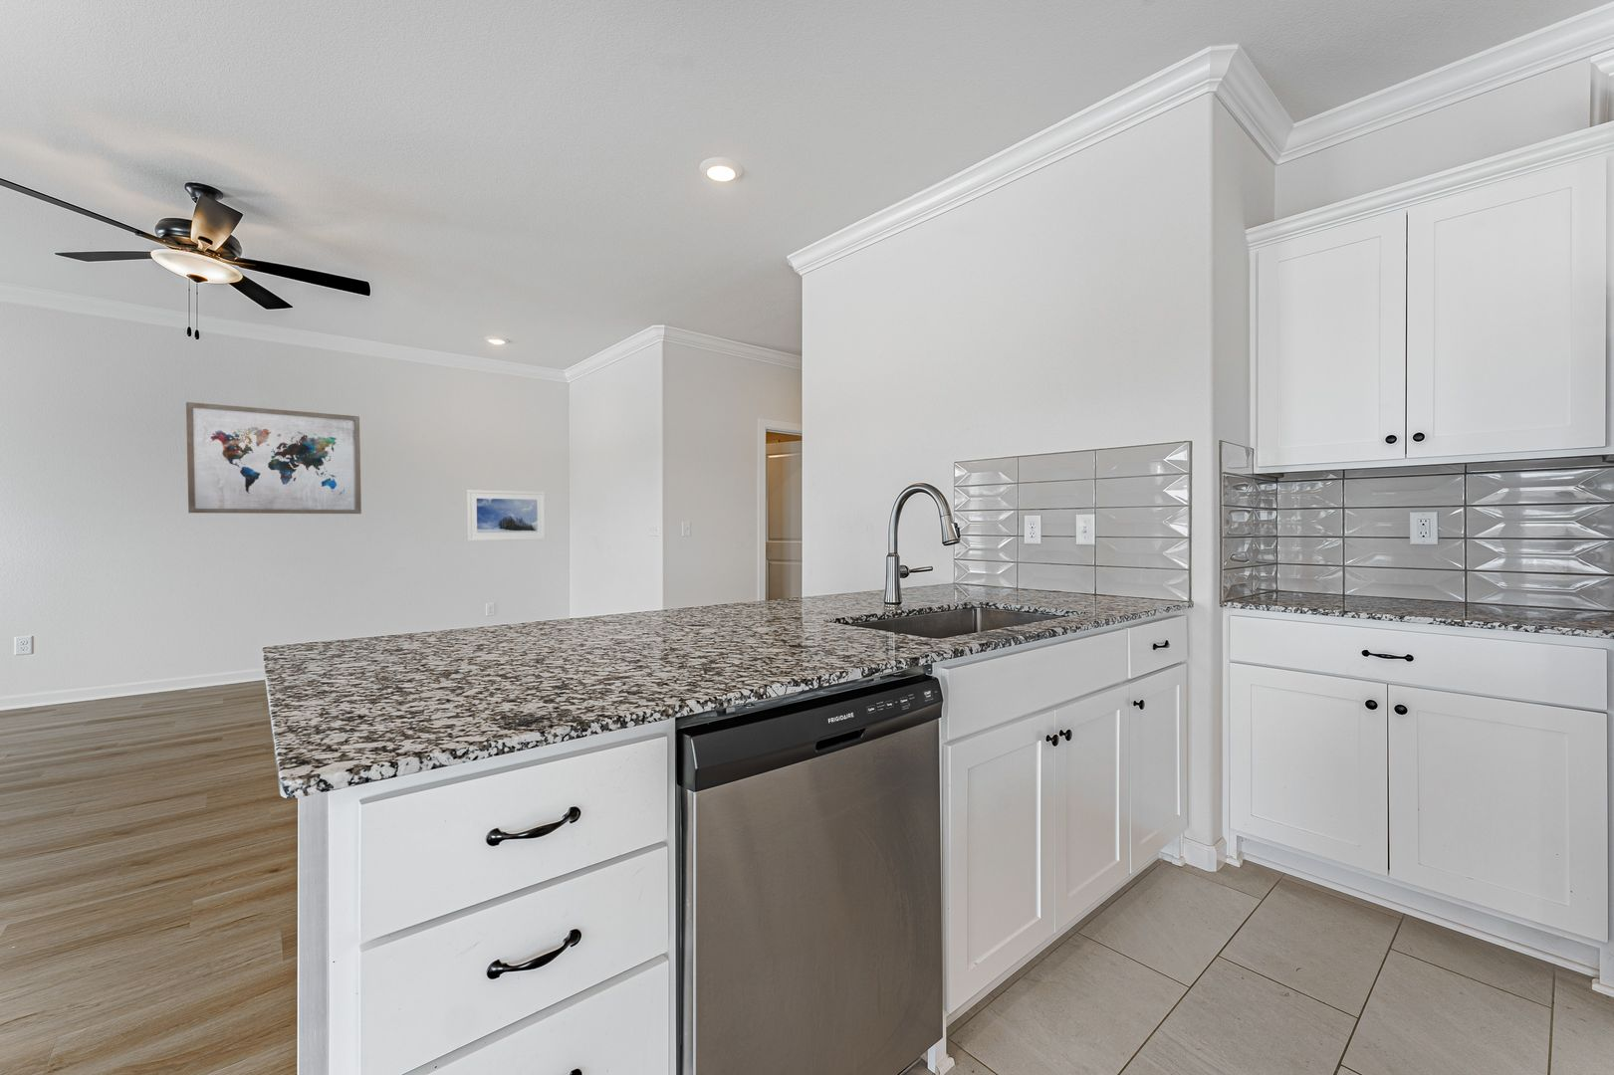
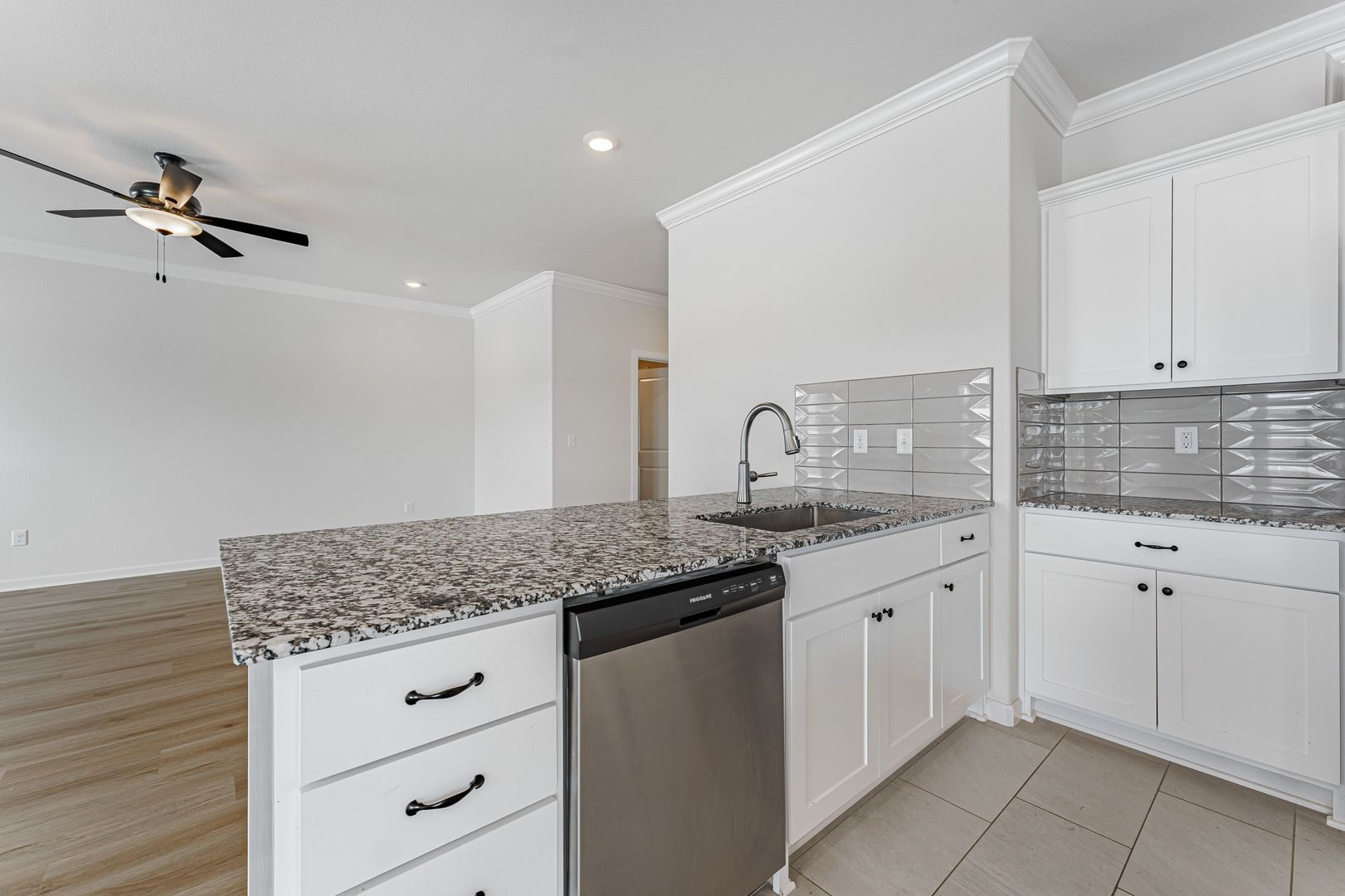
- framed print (506, 516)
- wall art (278, 461)
